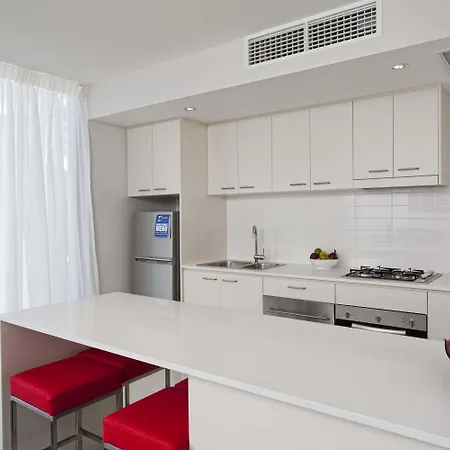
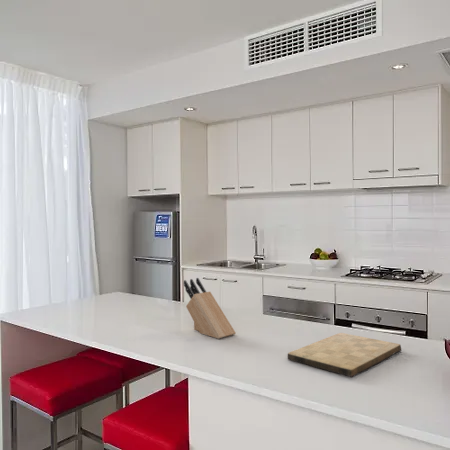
+ cutting board (345, 351)
+ knife block (206, 306)
